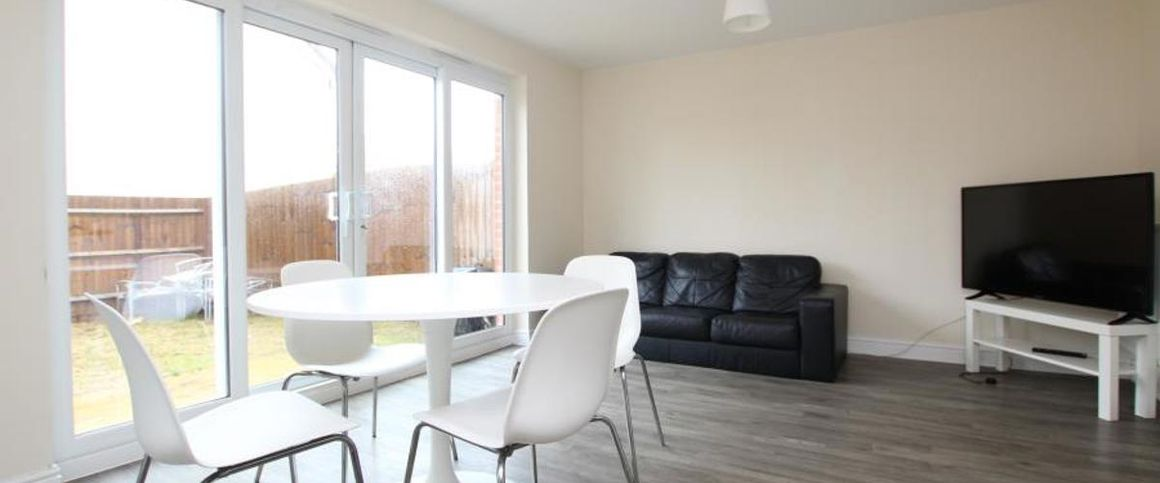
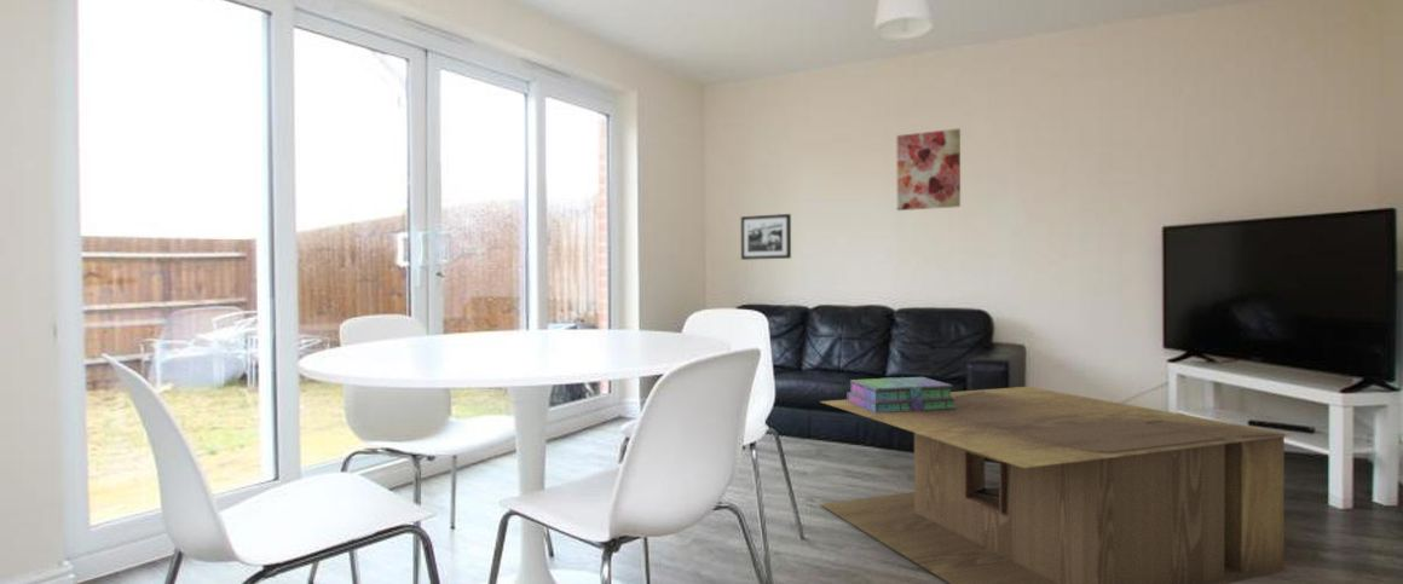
+ wall art (928, 170)
+ coffee table (1026, 474)
+ stack of books (899, 392)
+ picture frame (764, 237)
